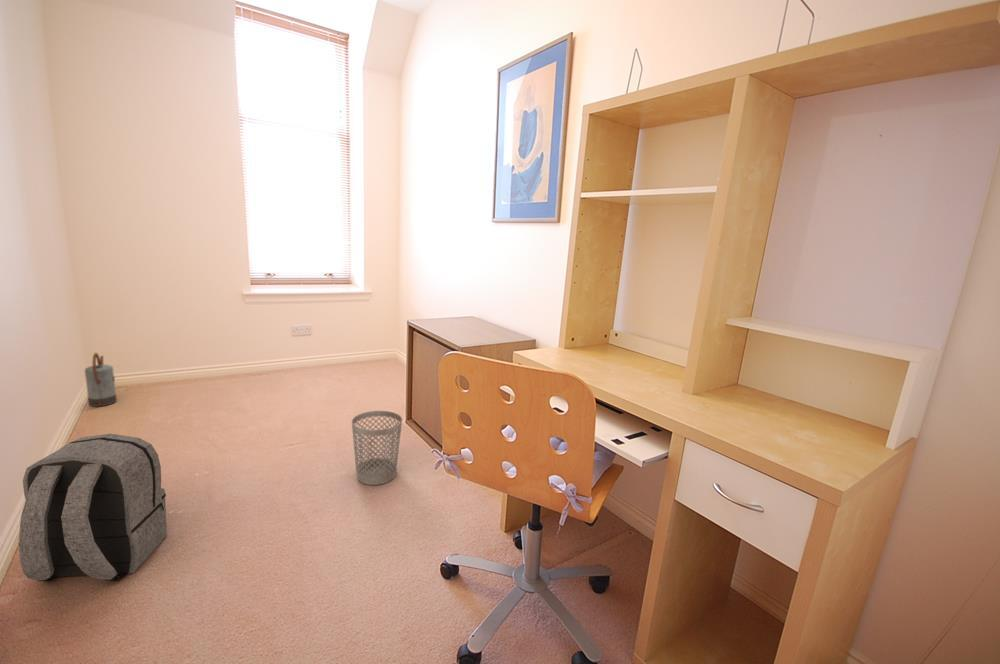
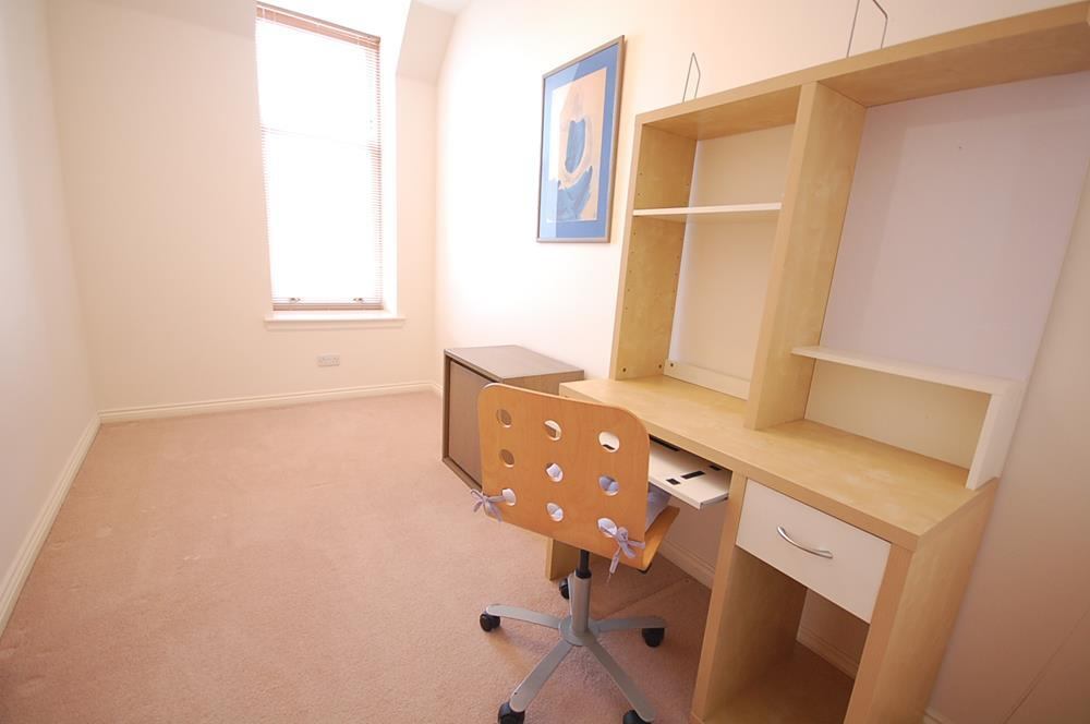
- watering can (100, 376)
- backpack (94, 506)
- wastebasket (376, 447)
